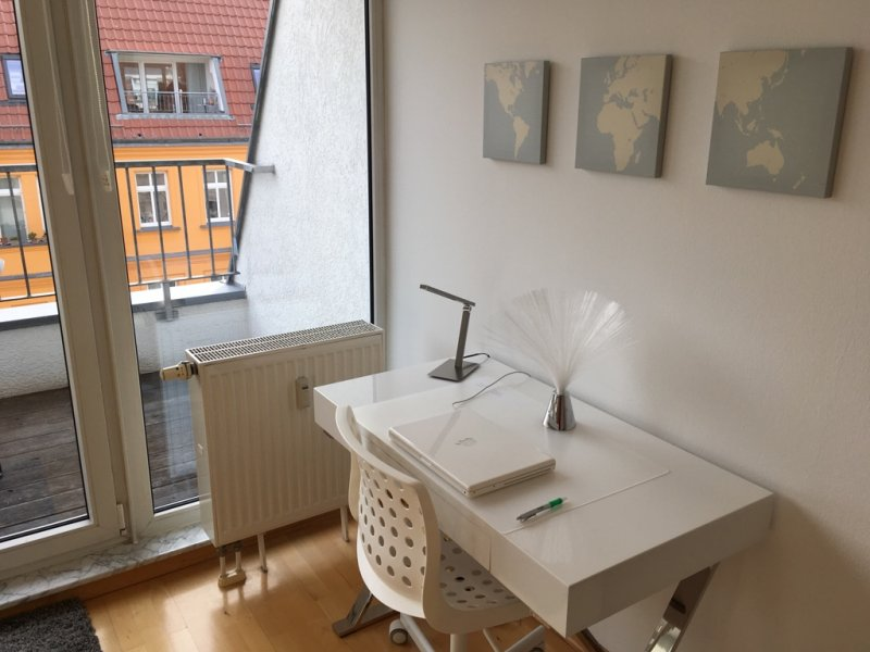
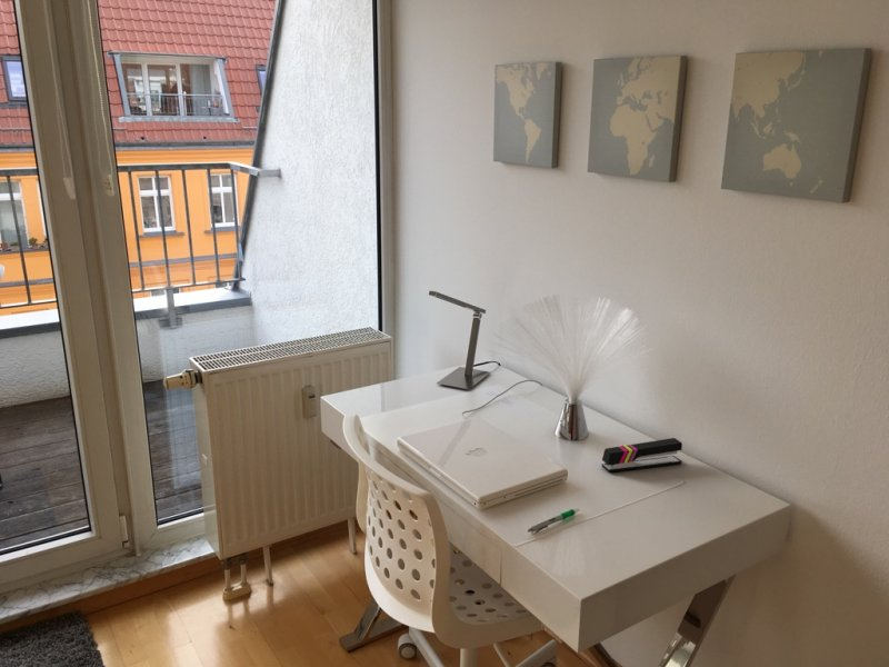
+ stapler (642, 454)
